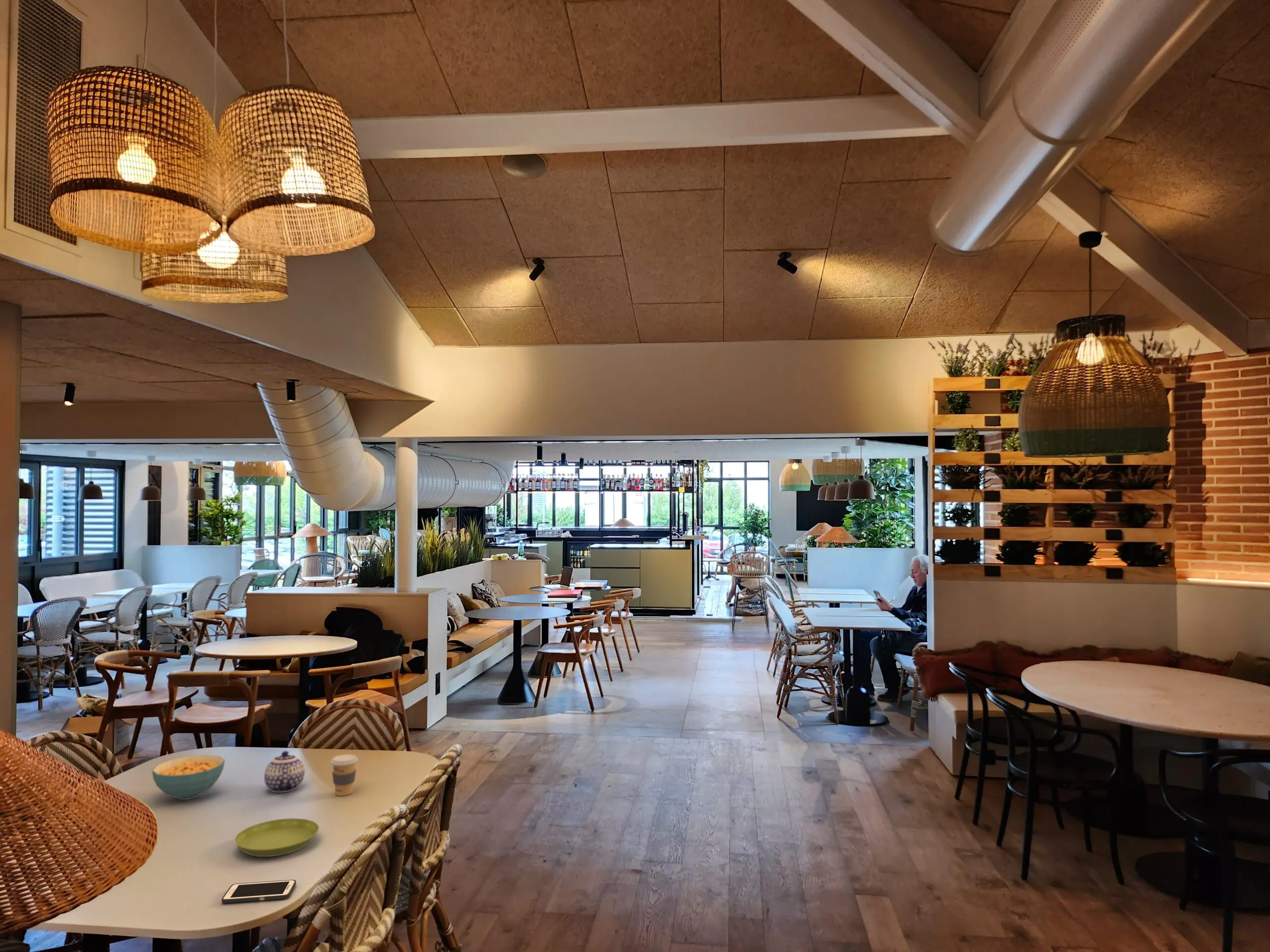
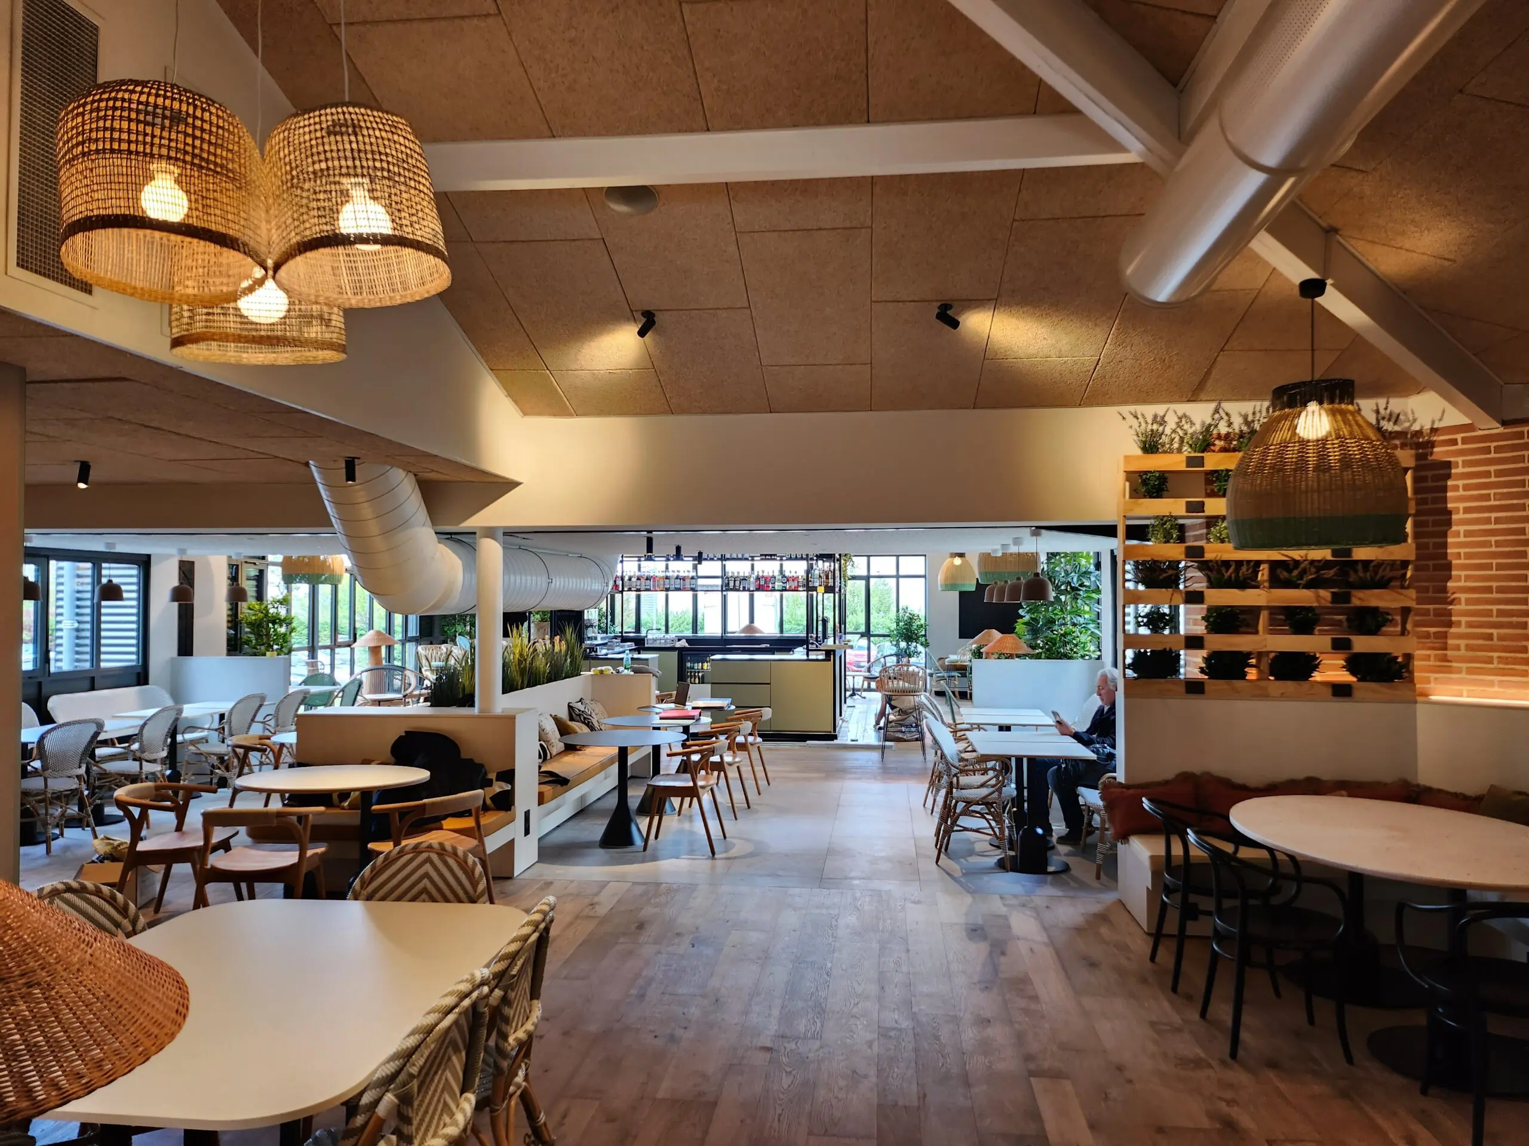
- cell phone (259, 891)
- cereal bowl (189, 780)
- teapot (284, 770)
- coffee cup (344, 775)
- saucer (277, 838)
